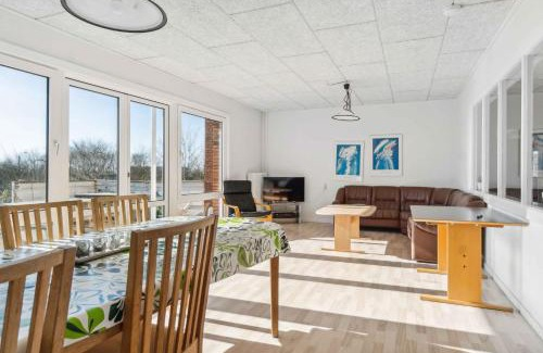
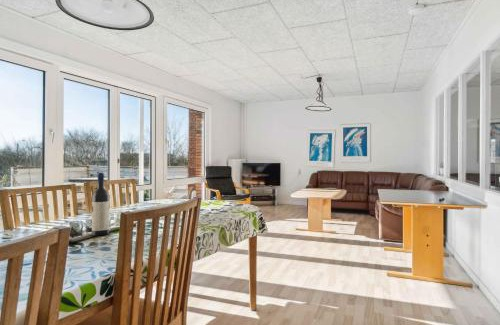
+ wine bottle (100, 203)
